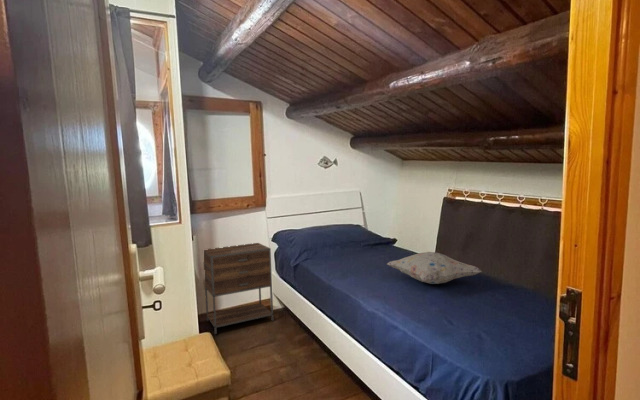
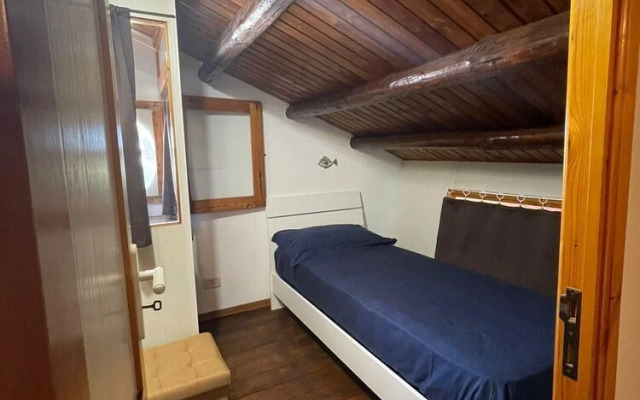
- nightstand (238, 285)
- decorative pillow (431, 267)
